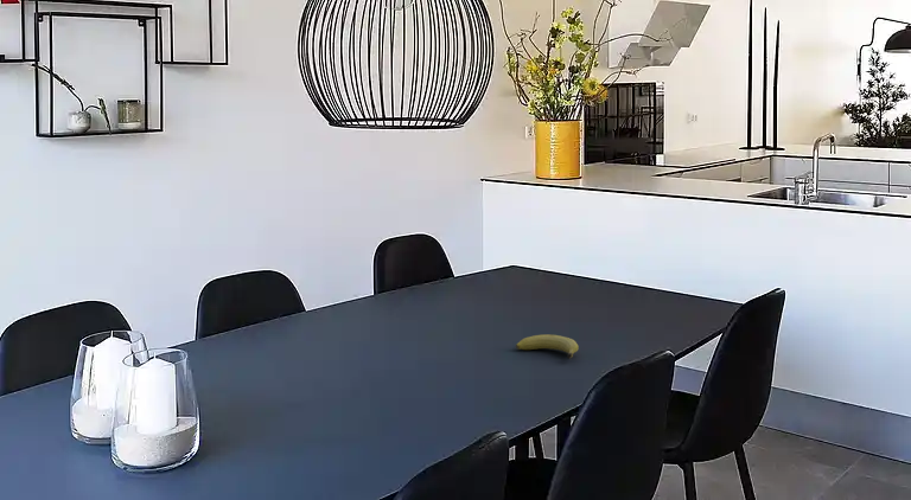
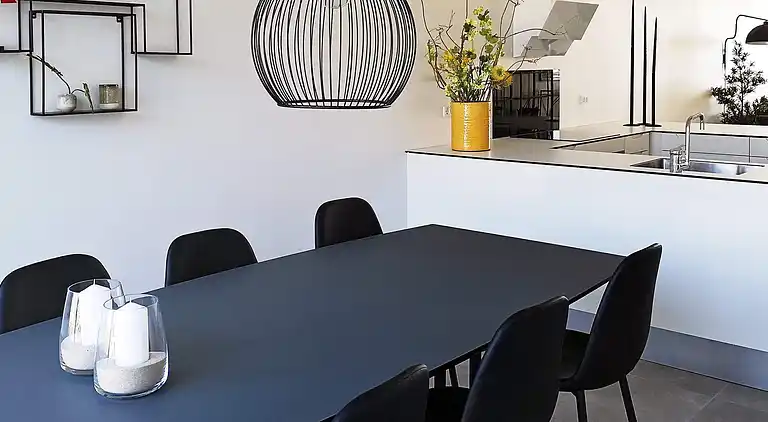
- fruit (552, 345)
